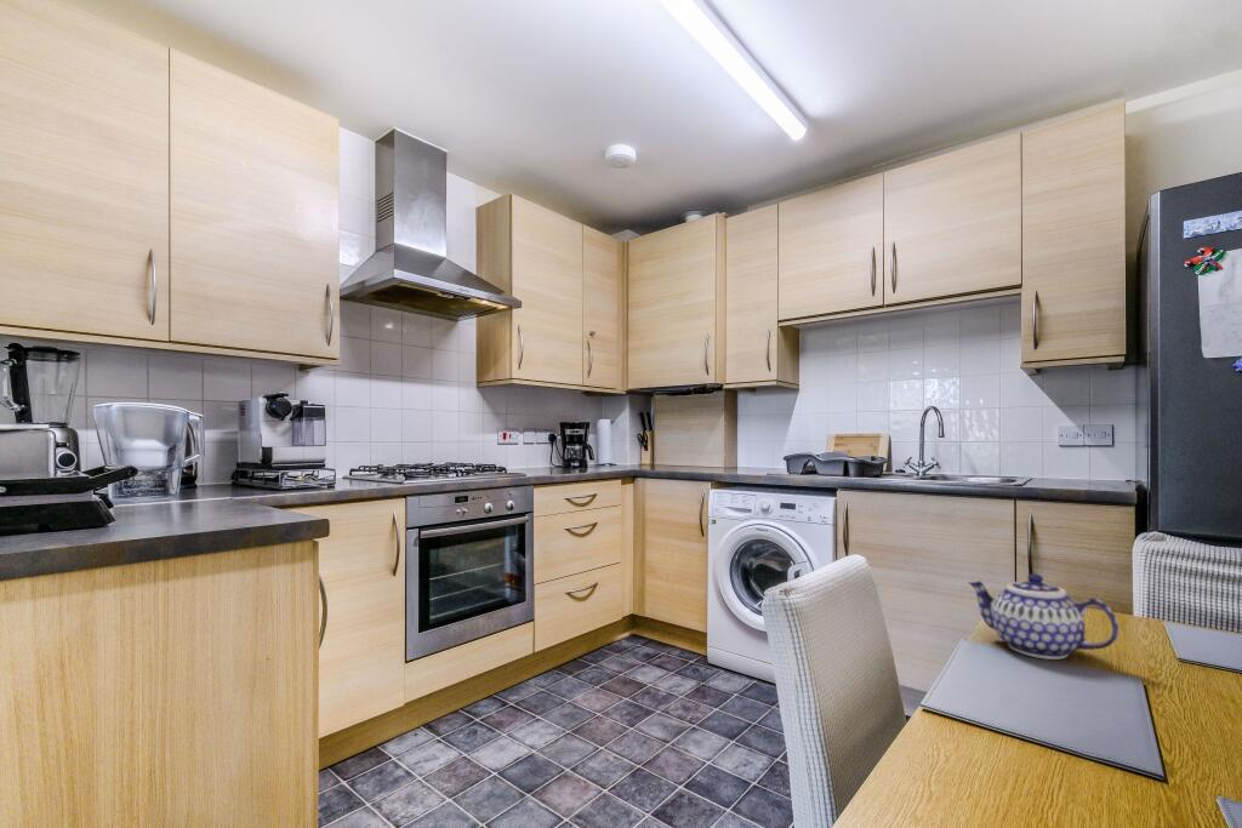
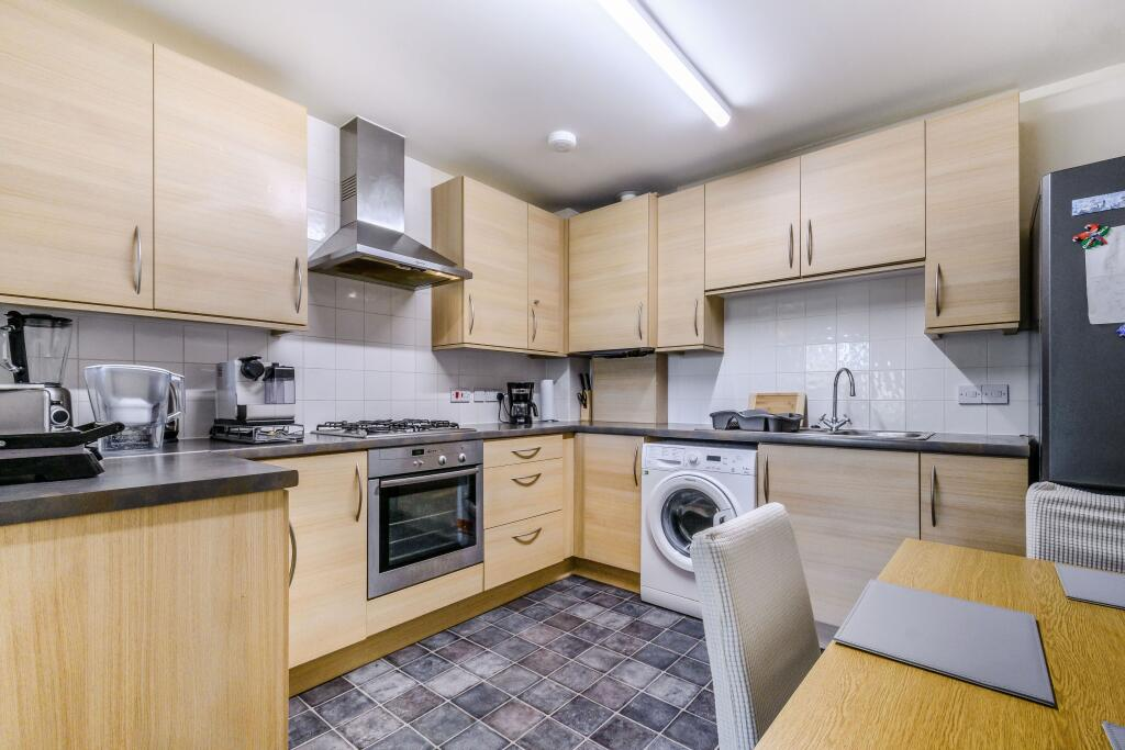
- teapot (1037, 611)
